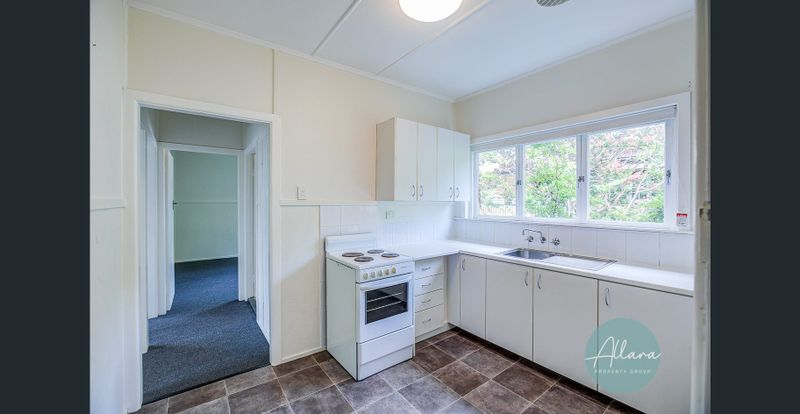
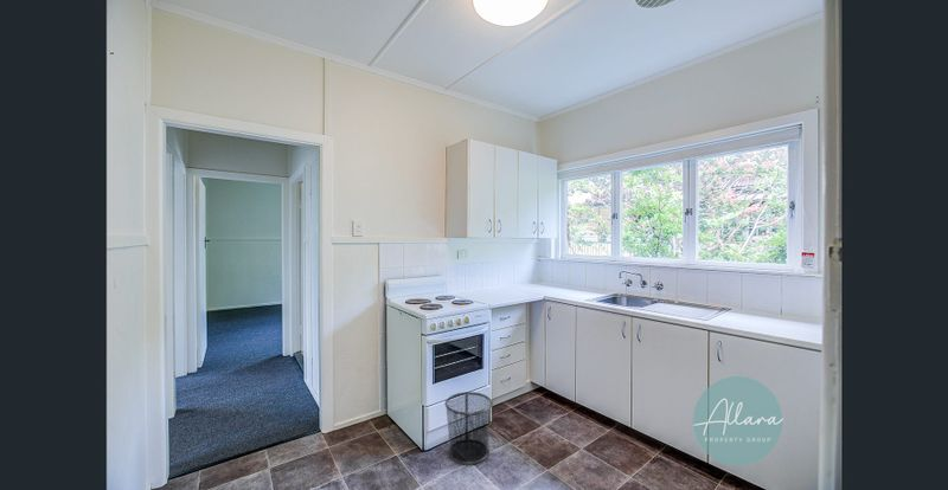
+ waste bin (468, 426)
